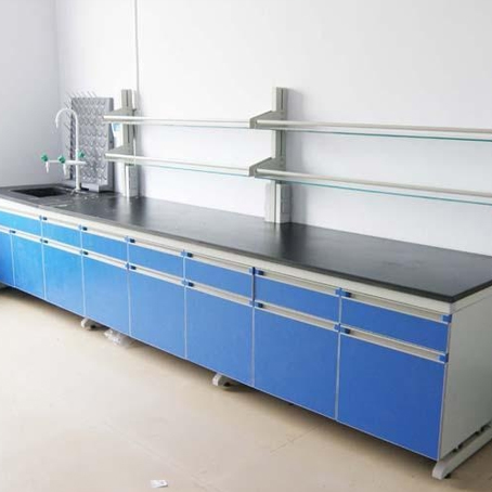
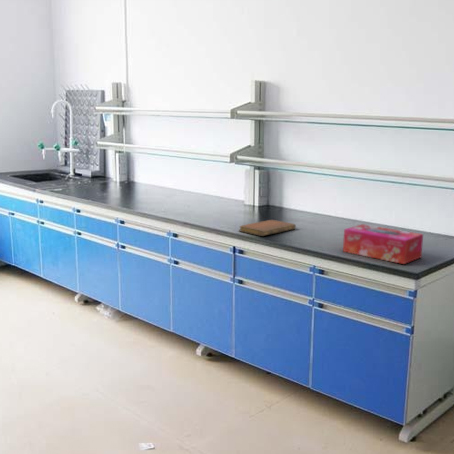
+ tissue box (382, 243)
+ notebook (267, 227)
